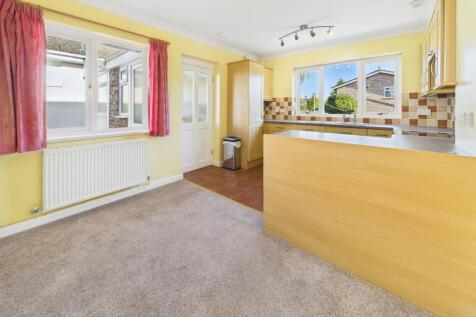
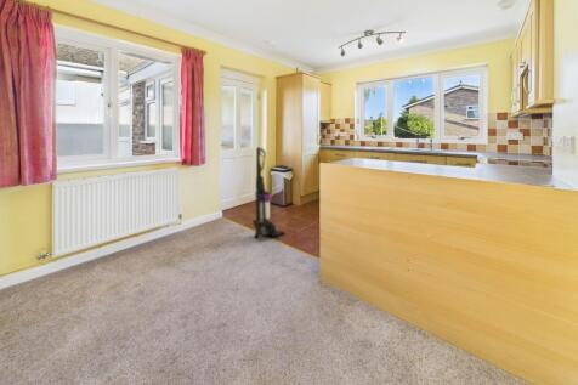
+ vacuum cleaner (266, 192)
